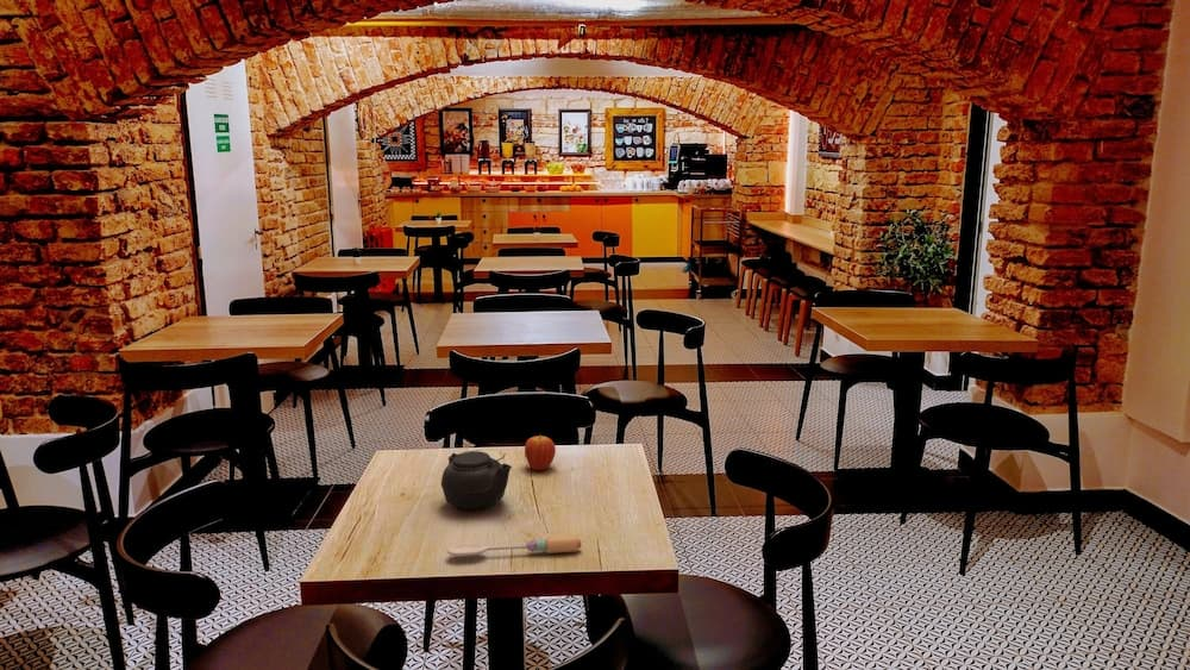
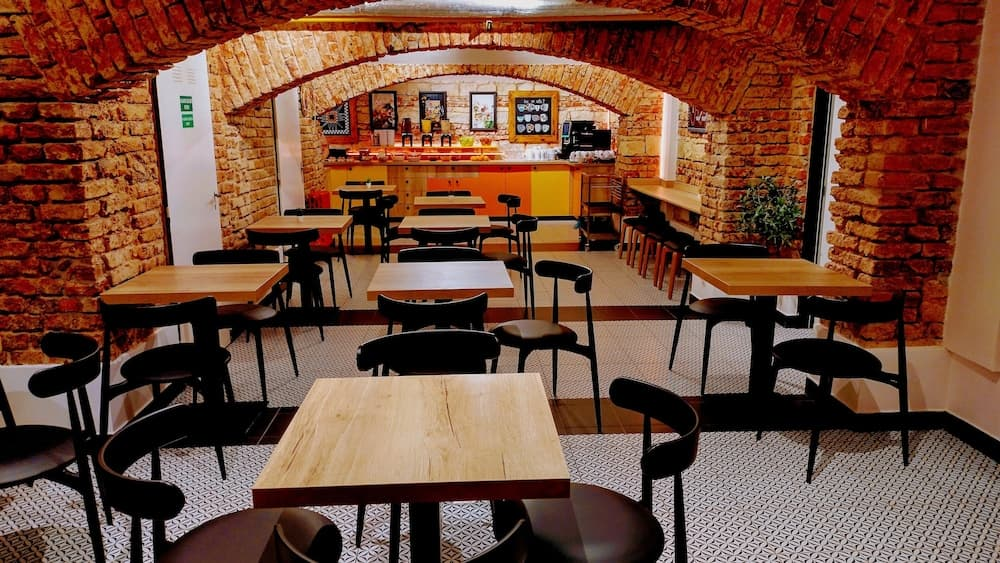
- spoon (514, 546)
- teapot (478, 481)
- fruit (539, 451)
